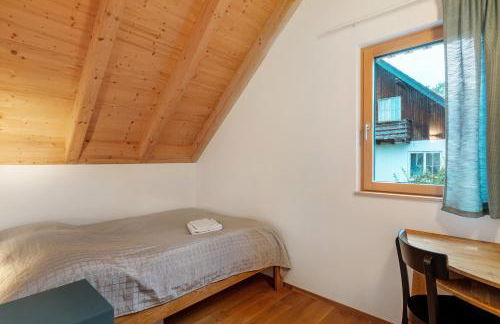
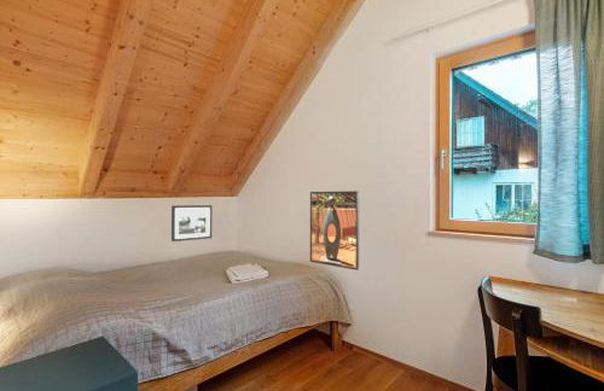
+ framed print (332, 228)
+ picture frame (192, 222)
